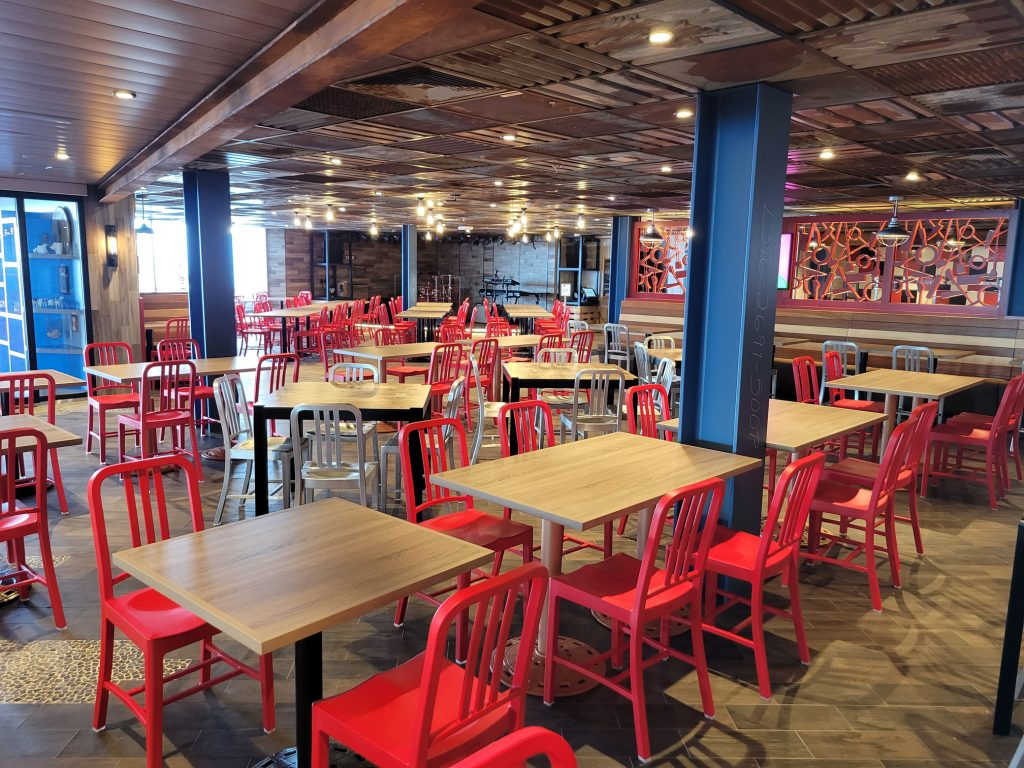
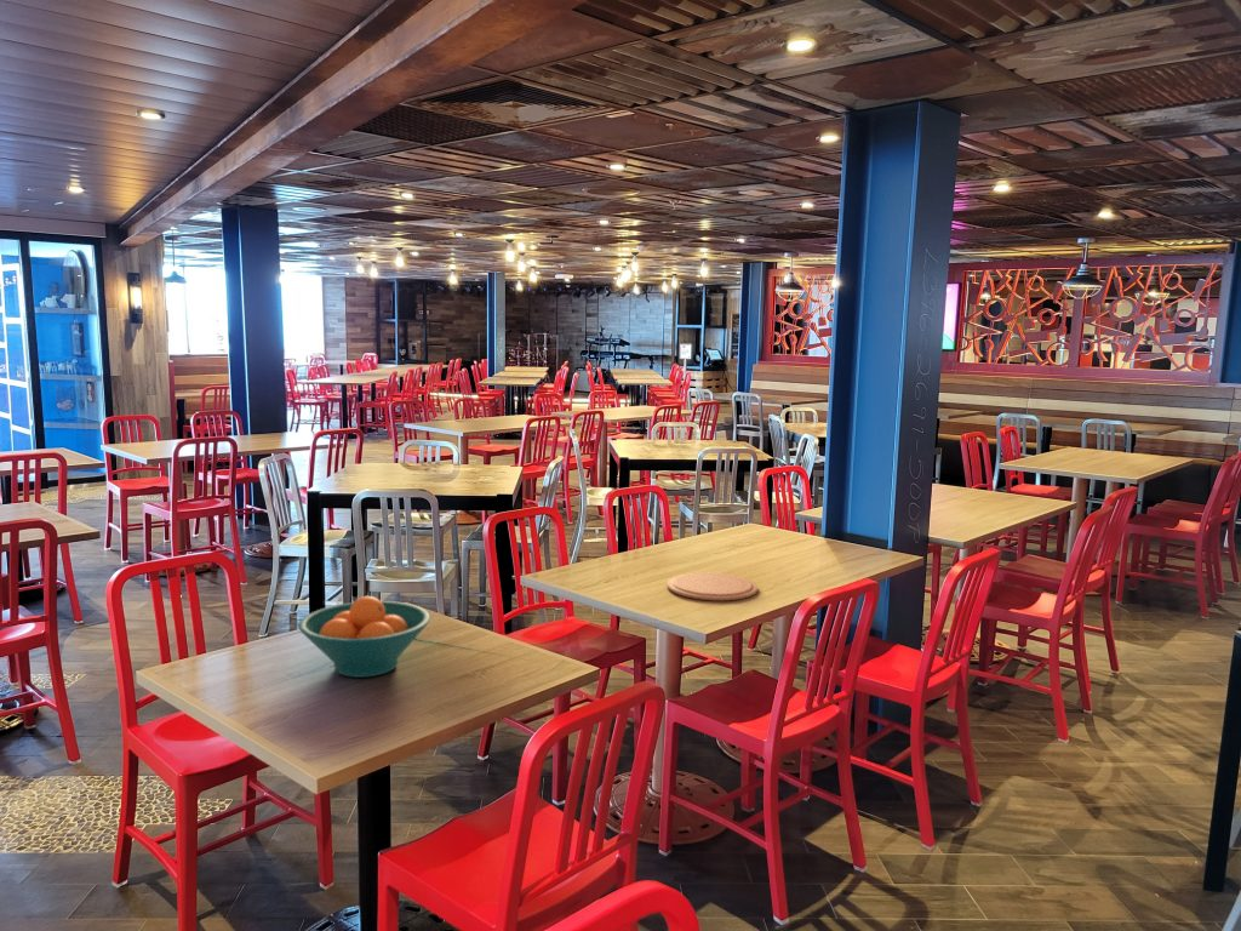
+ plate (711, 584)
+ fruit bowl (365, 632)
